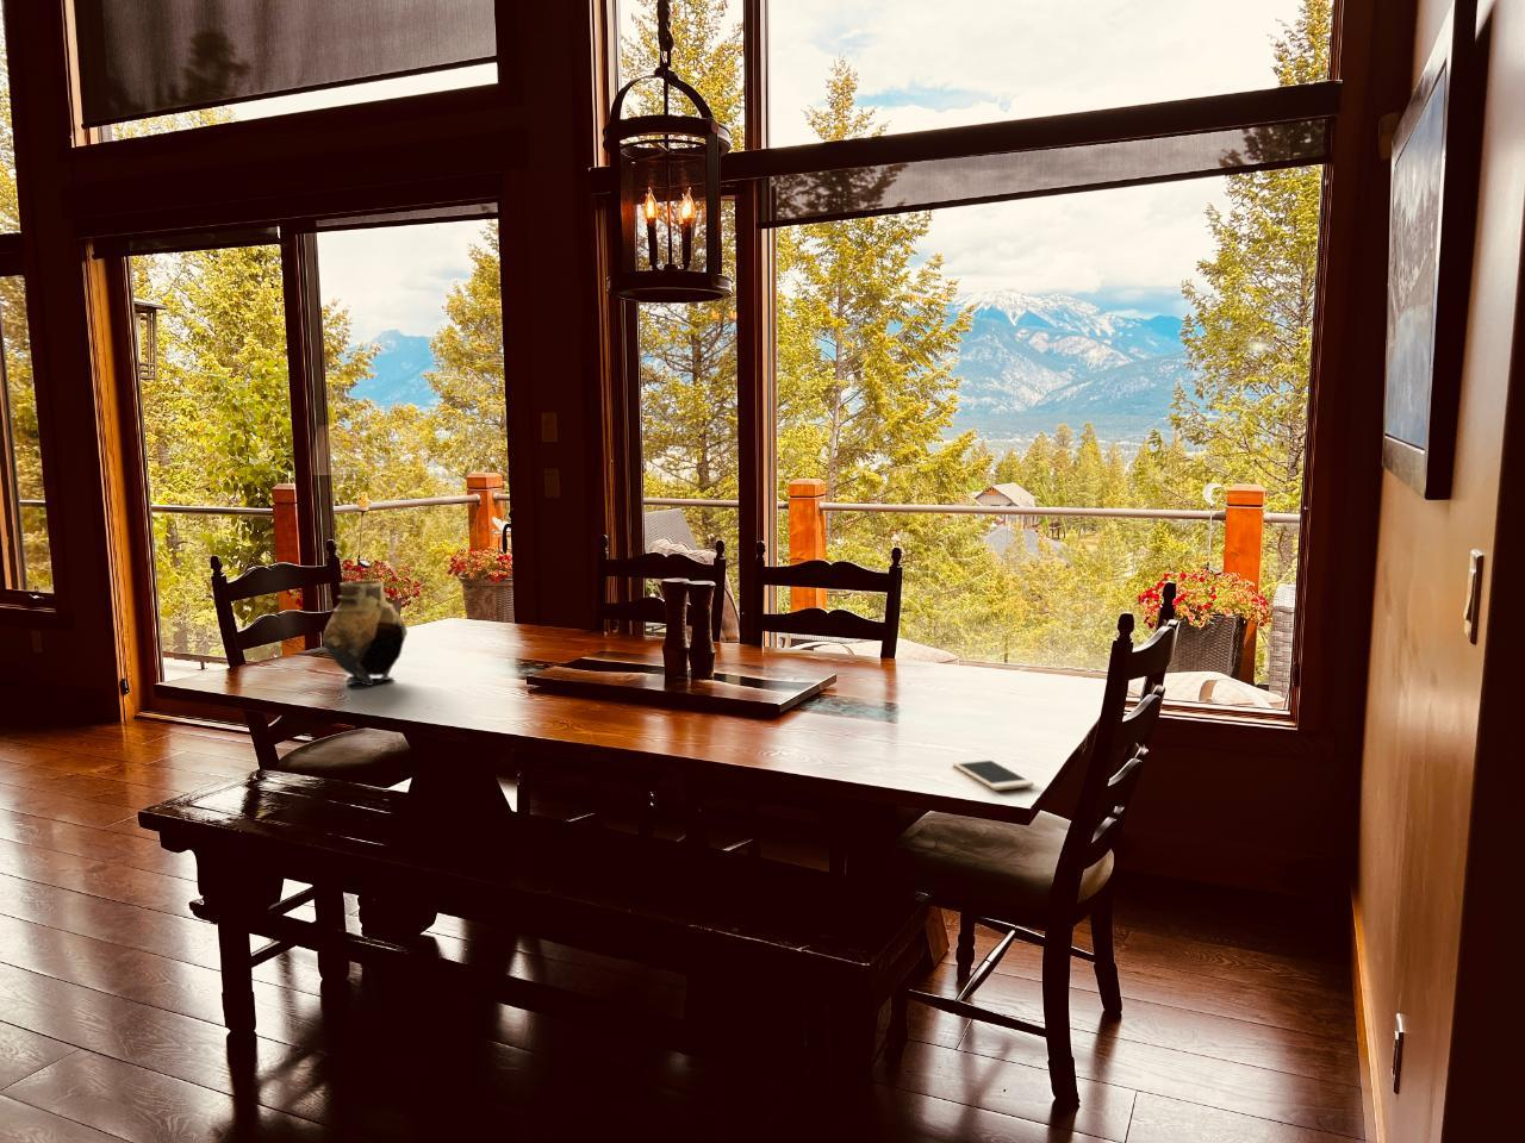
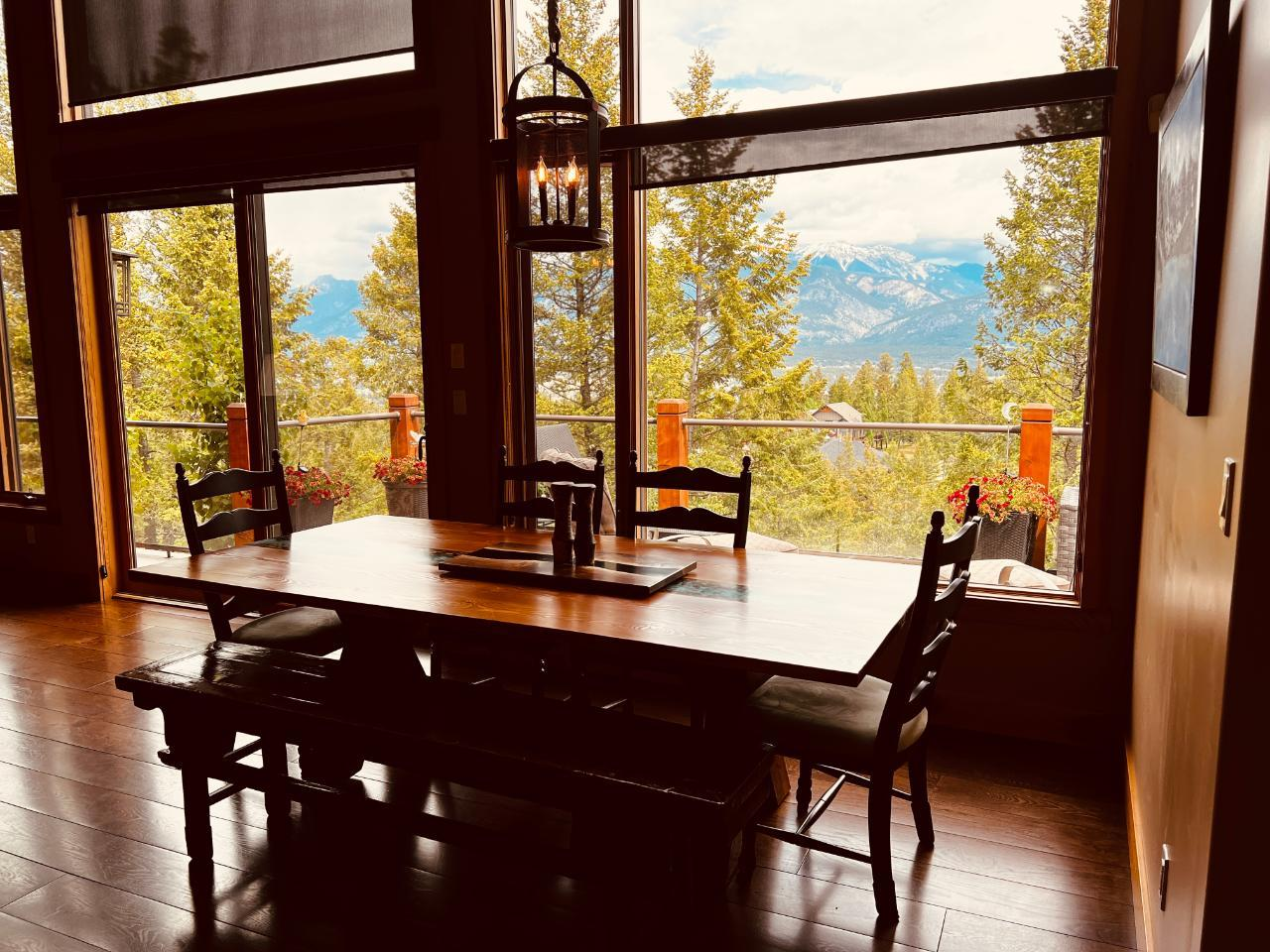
- vase (363, 632)
- cell phone (992, 773)
